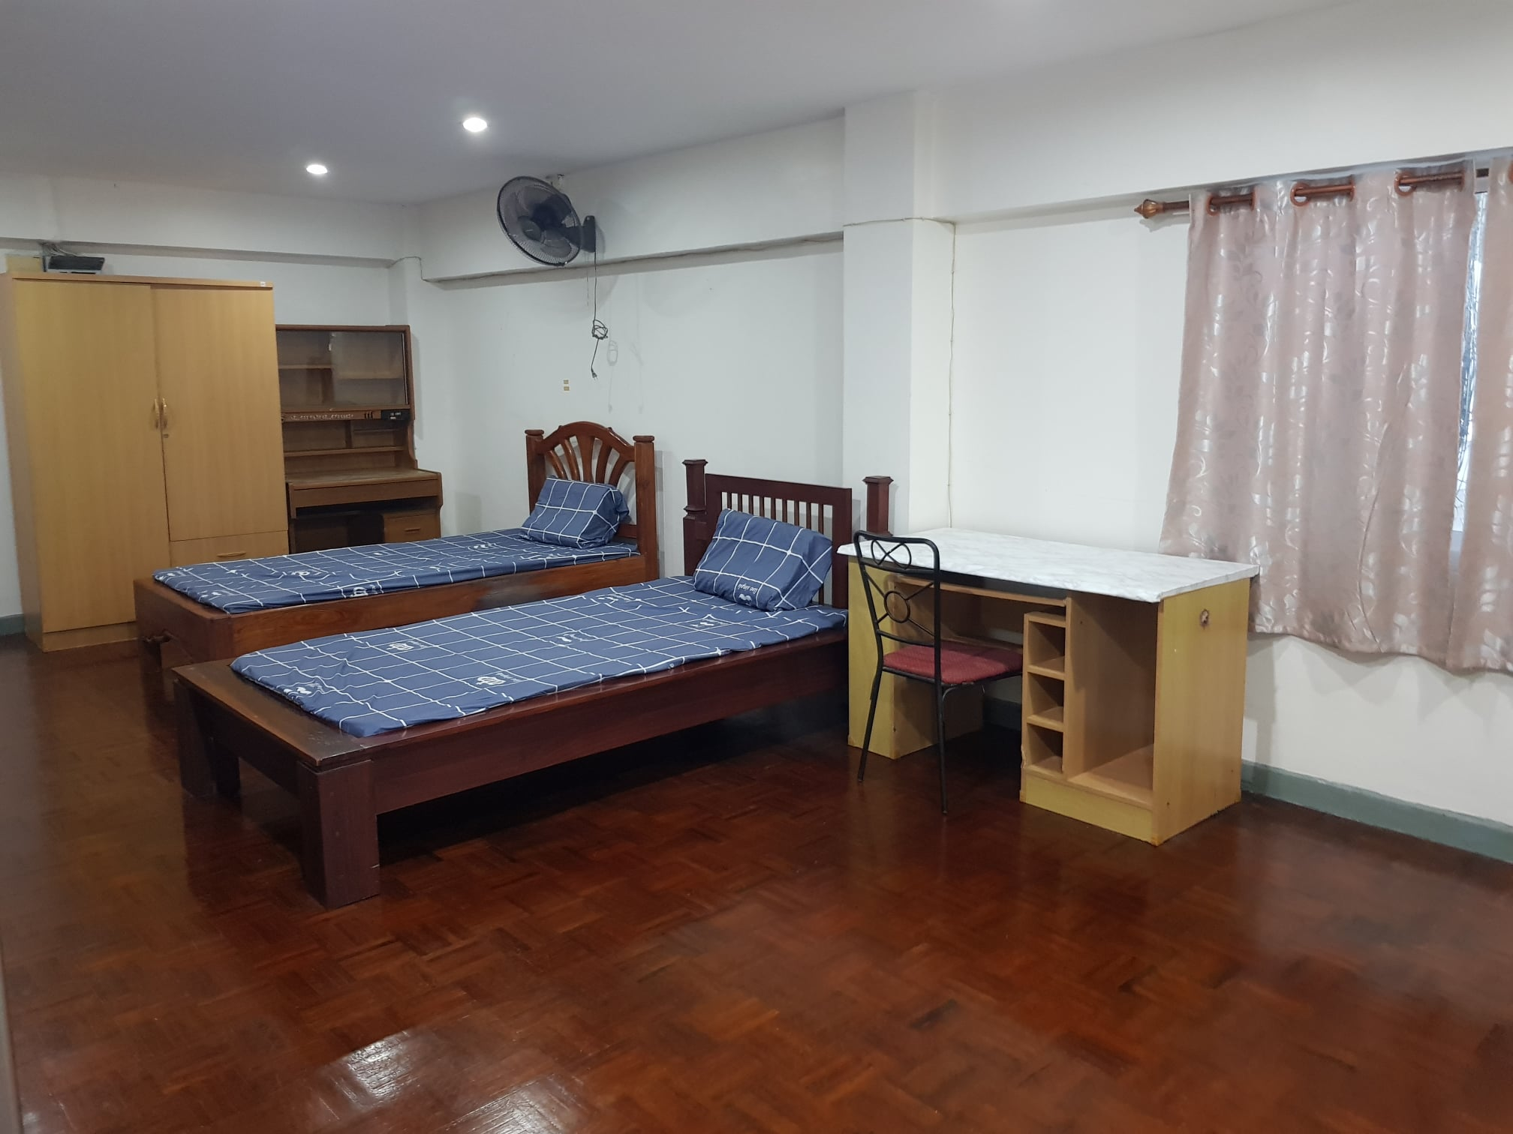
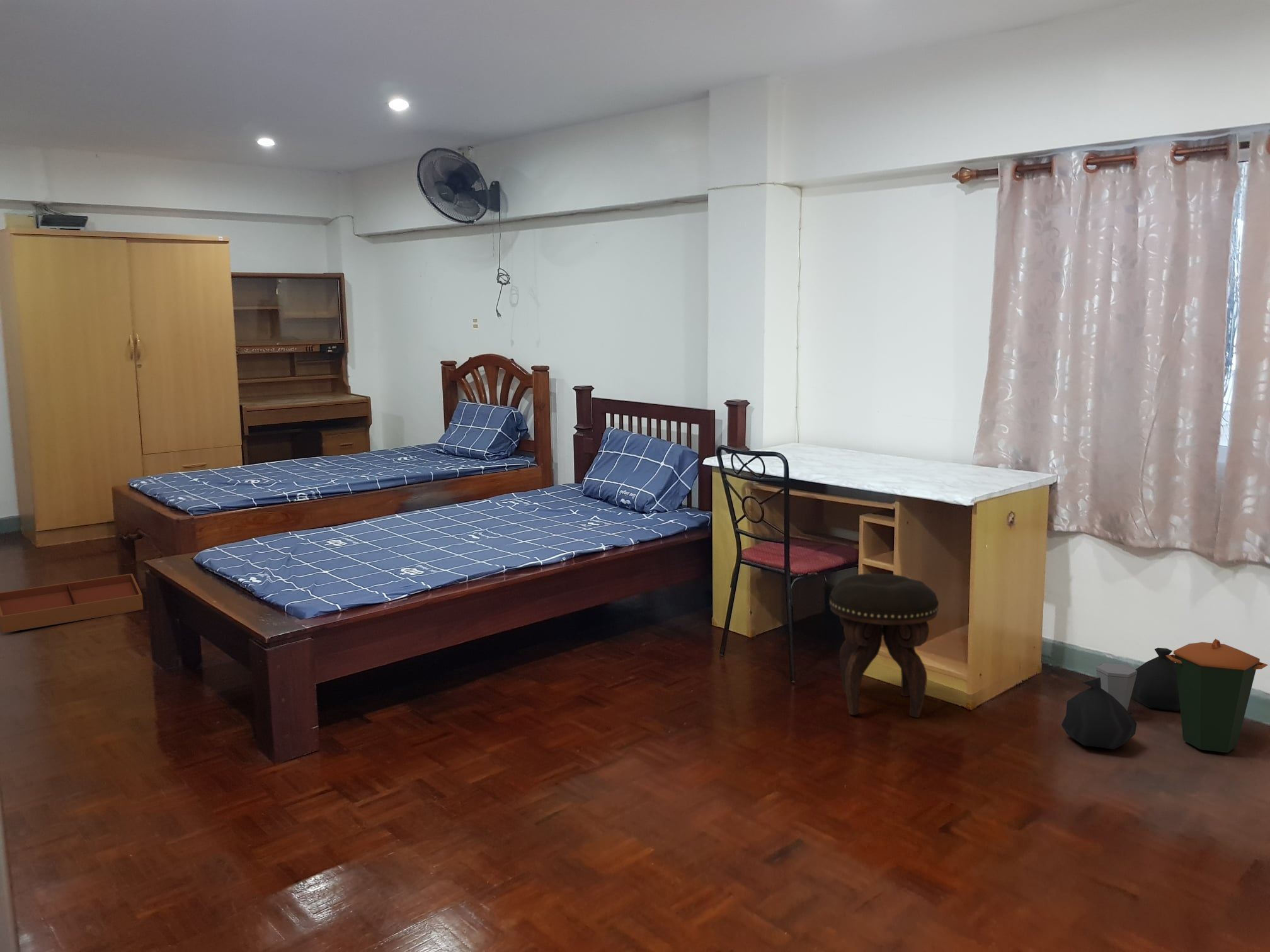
+ storage bin (71, 601)
+ trash bin (1174, 683)
+ footstool (881, 642)
